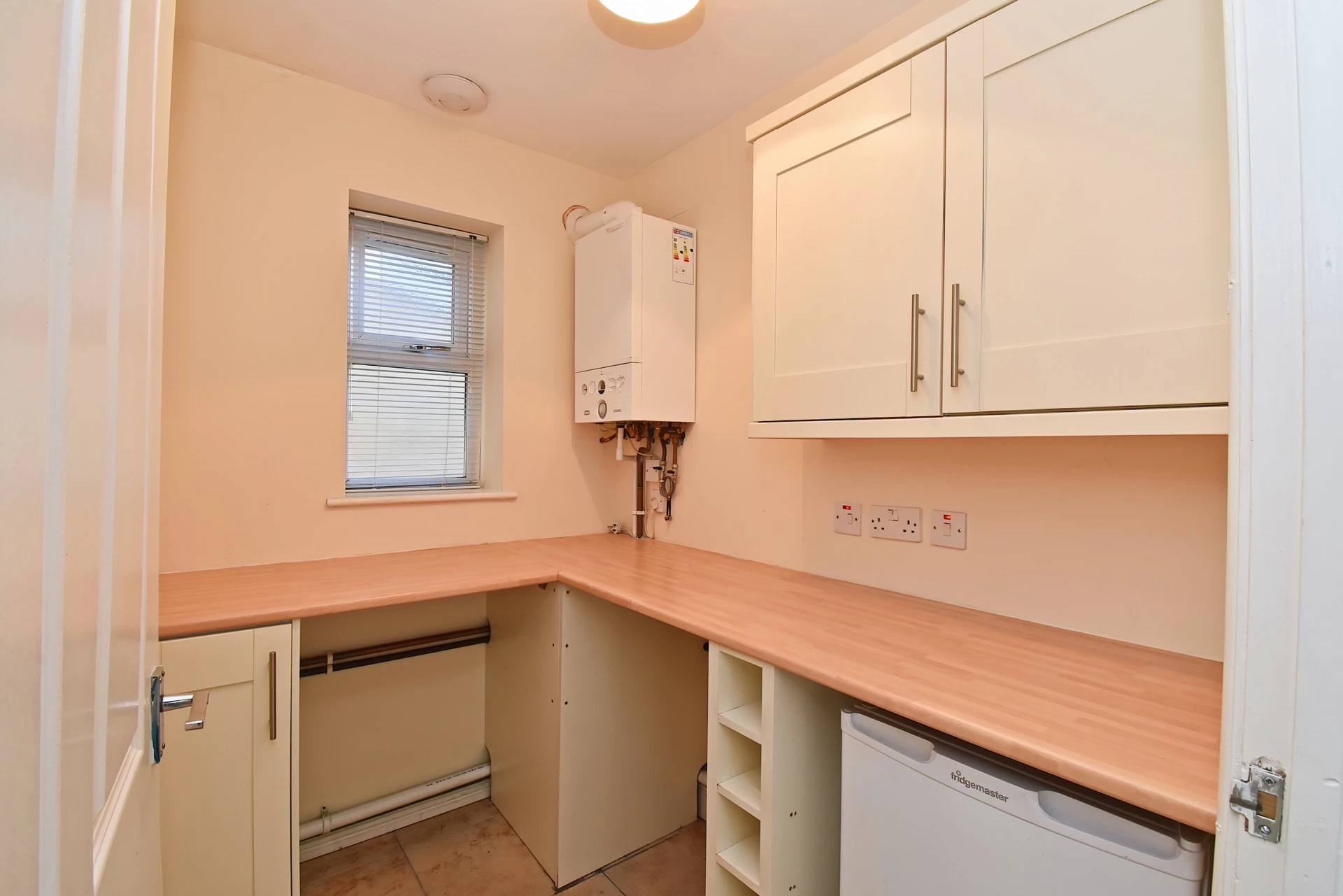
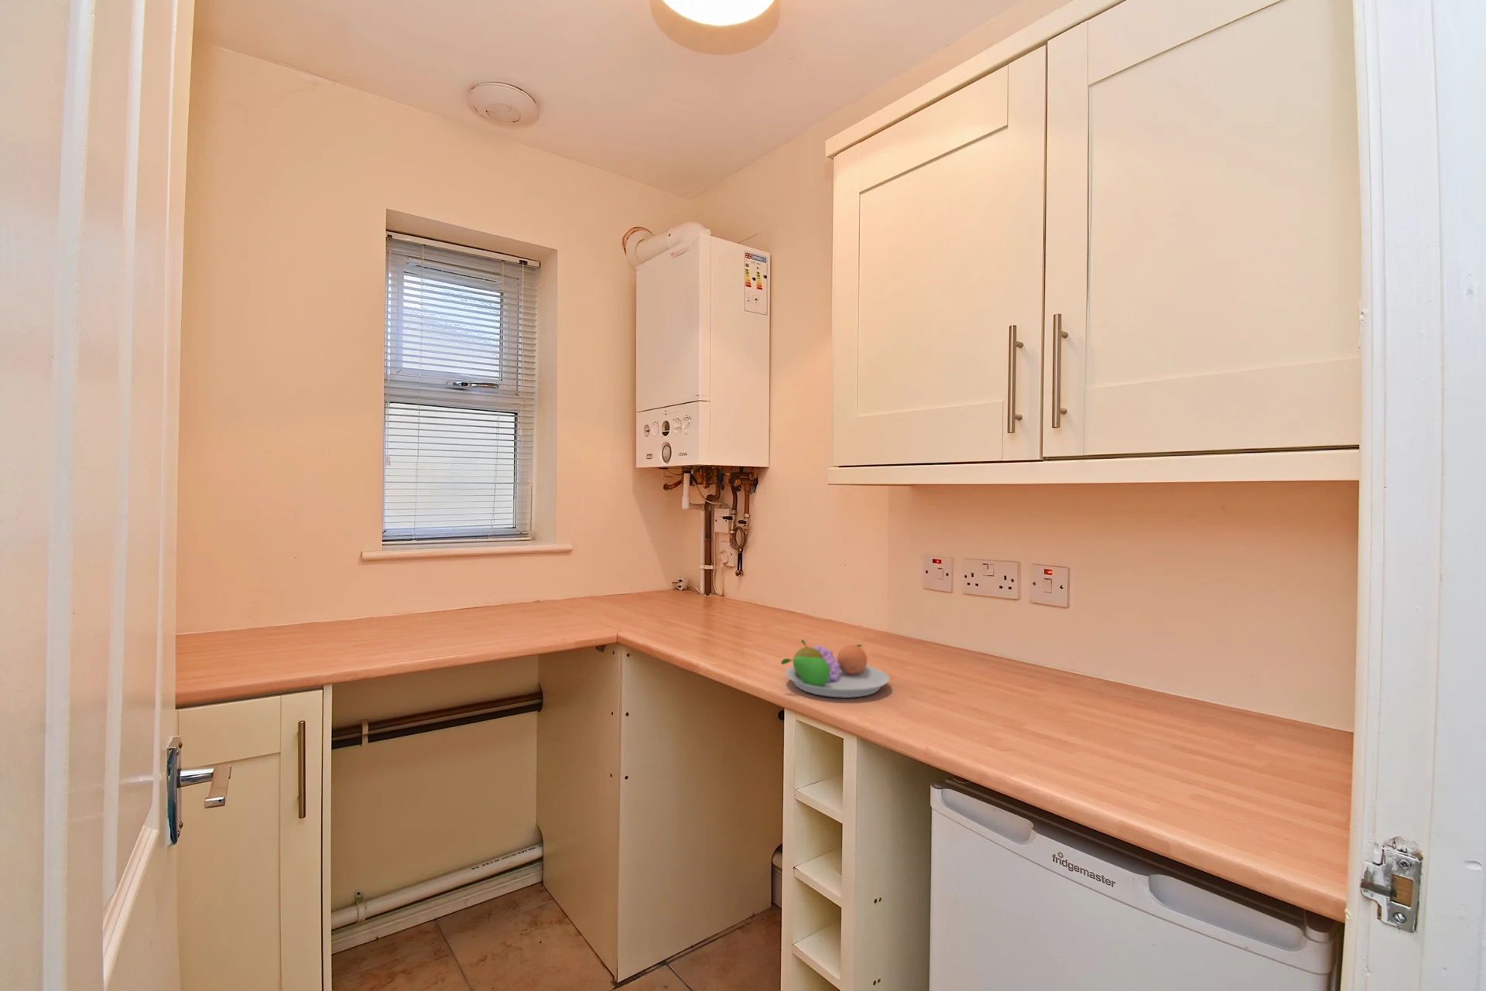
+ fruit bowl (833, 665)
